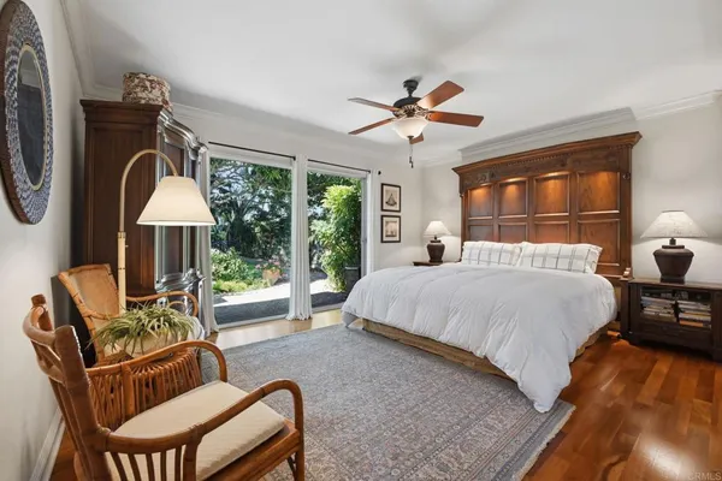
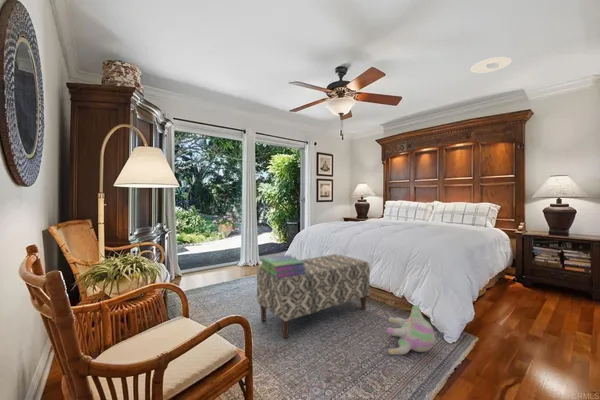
+ bench (315, 289)
+ recessed light (490, 63)
+ plush toy (410, 327)
+ stack of books (282, 265)
